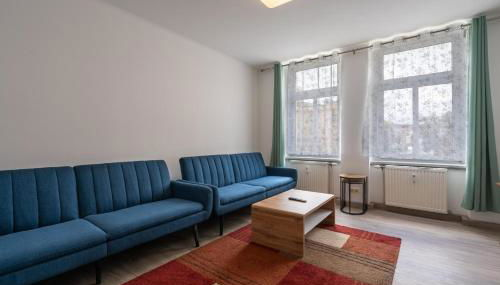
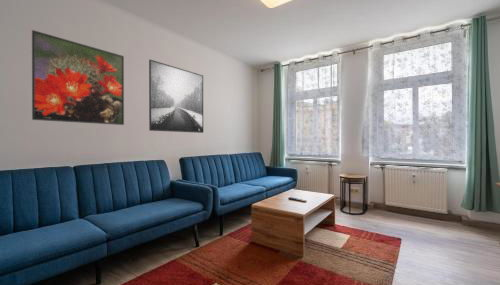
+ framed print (83, 83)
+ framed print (179, 100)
